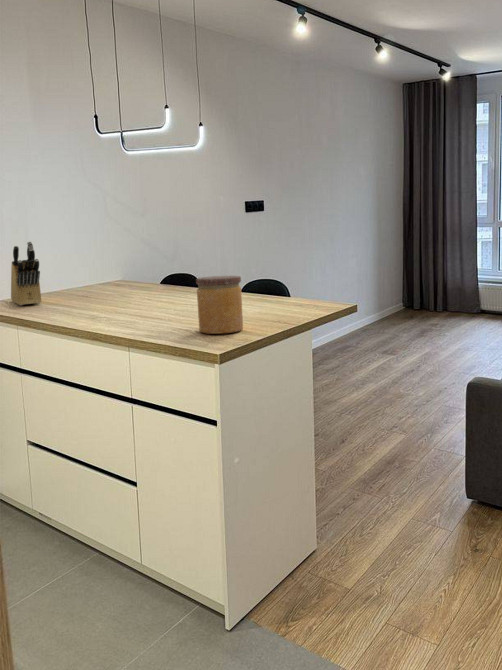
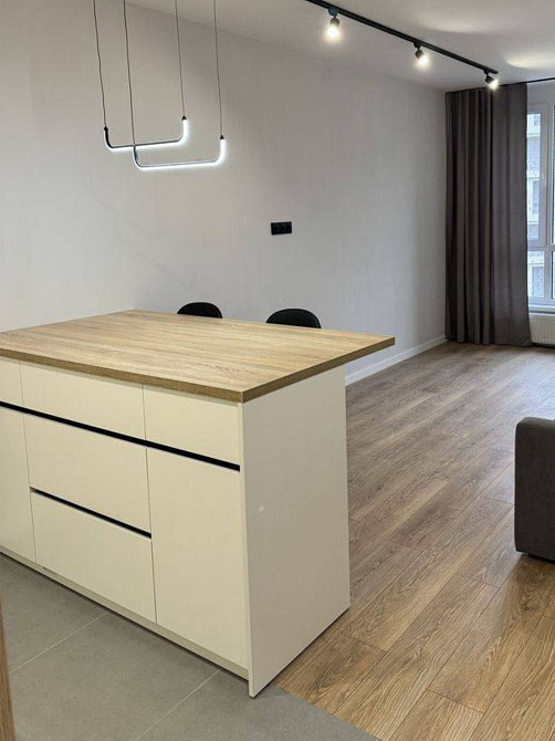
- jar (219, 304)
- knife block (24, 273)
